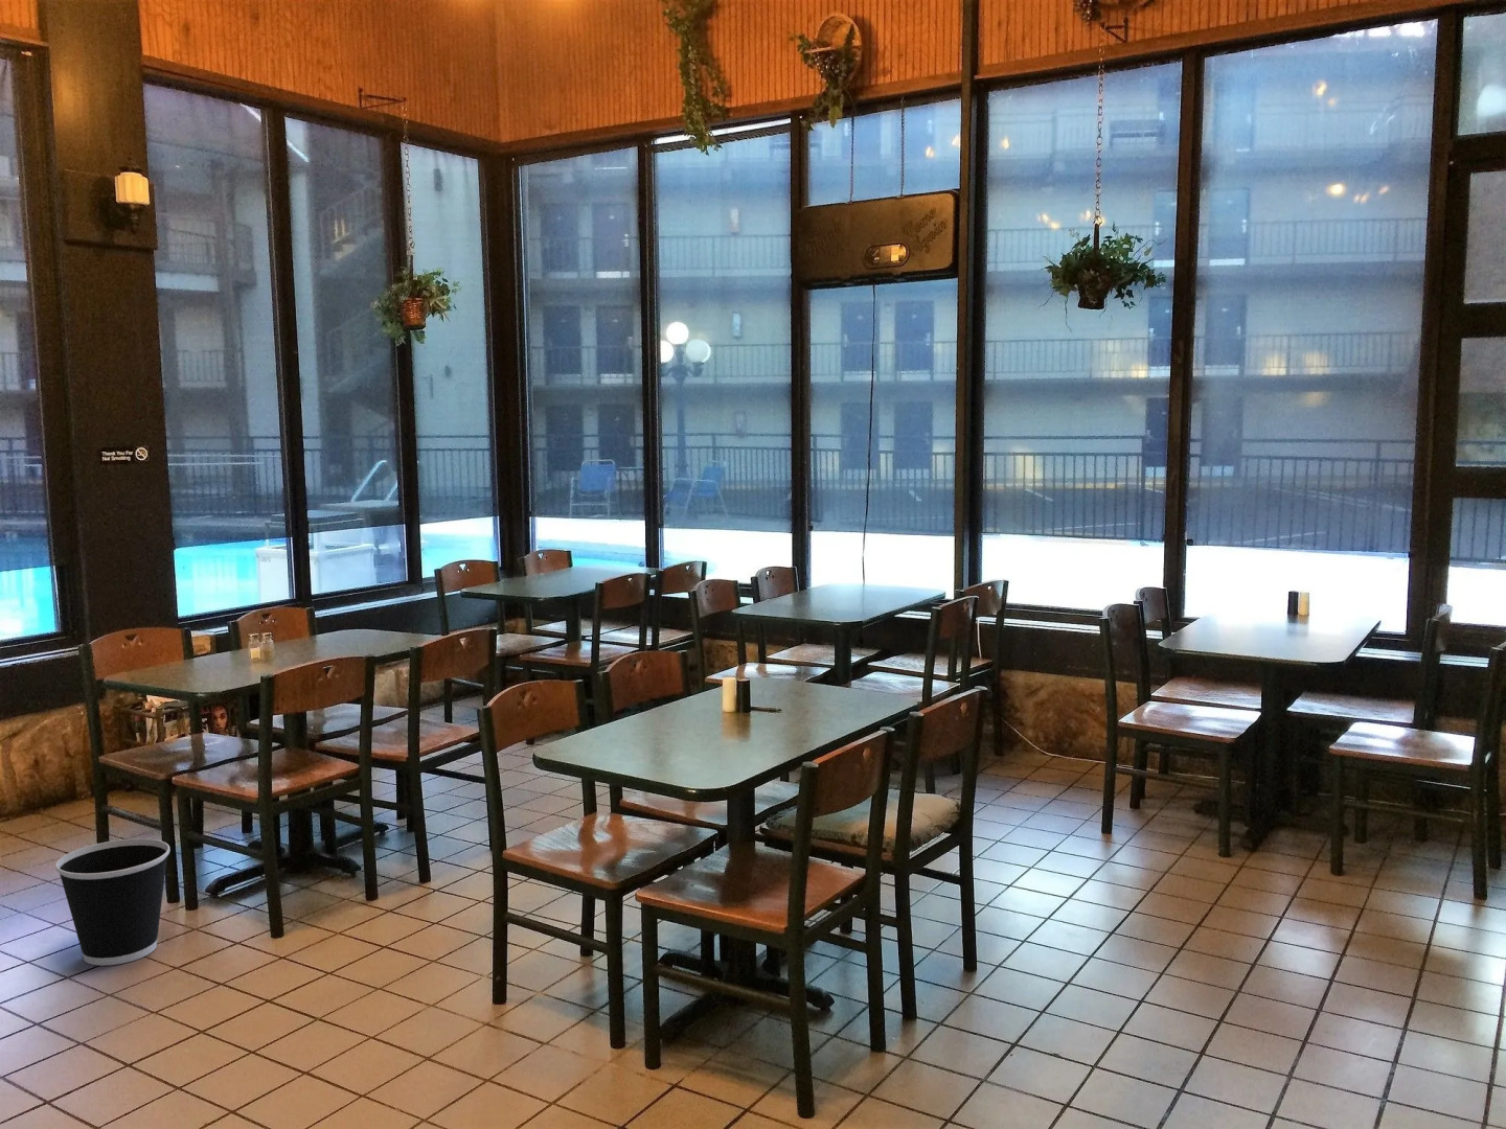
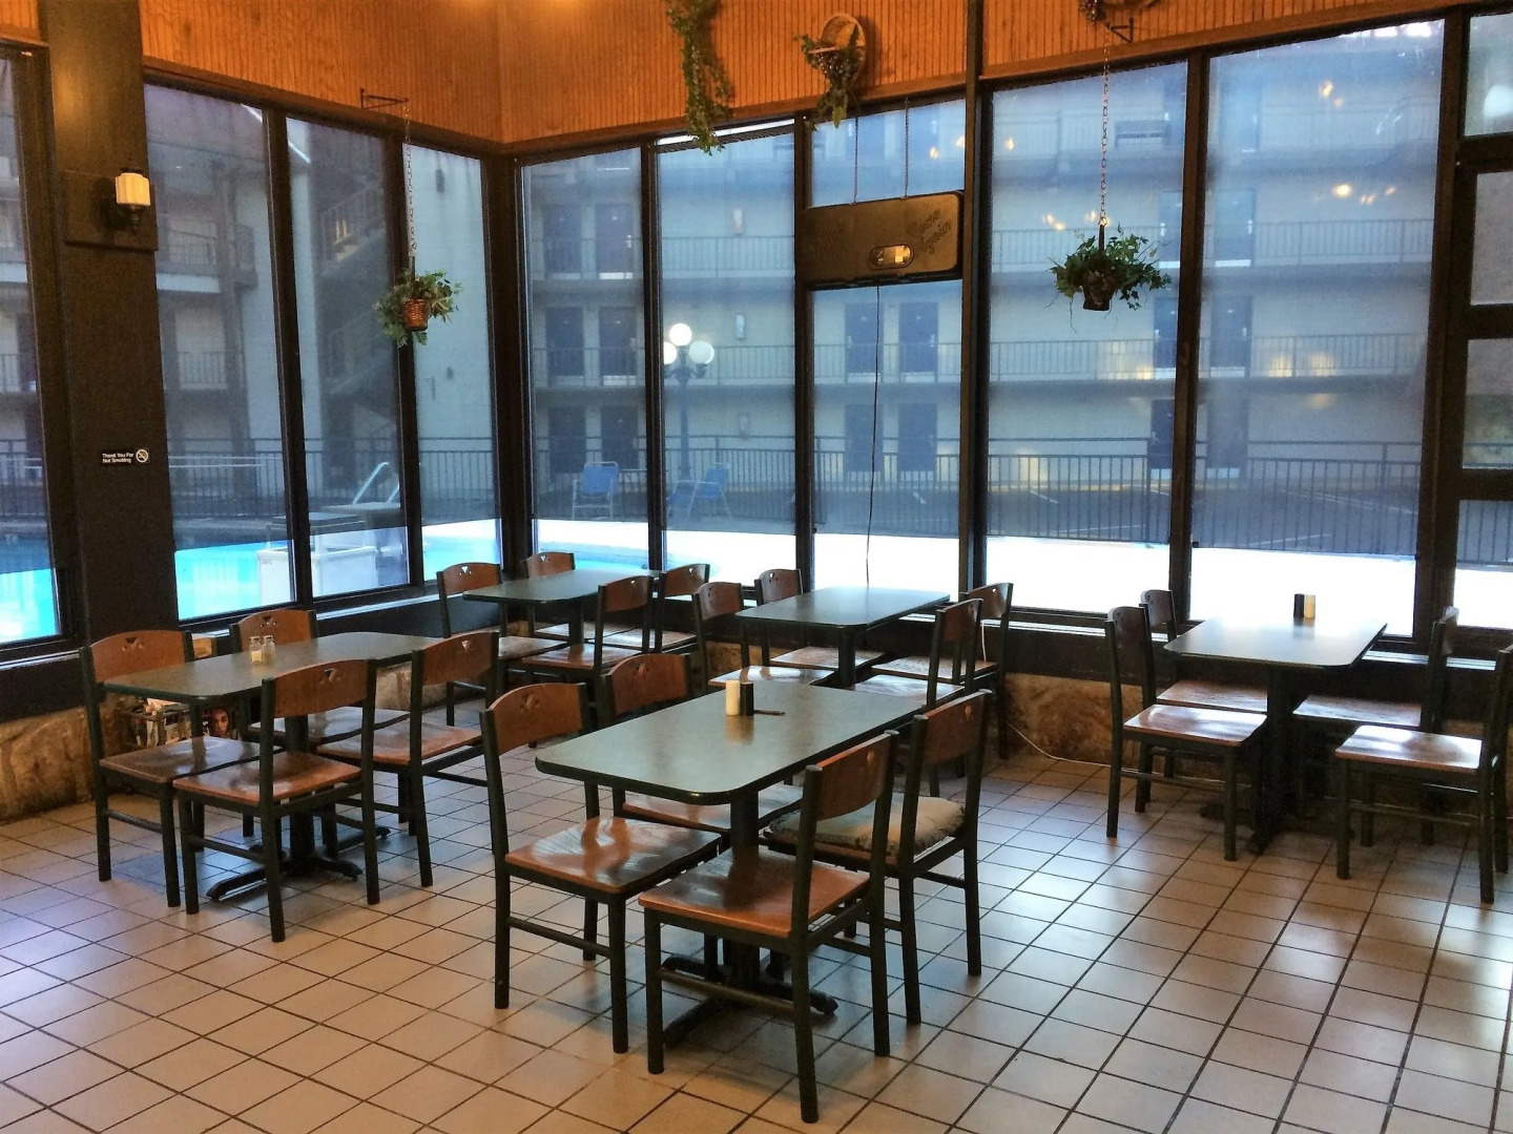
- wastebasket (117, 904)
